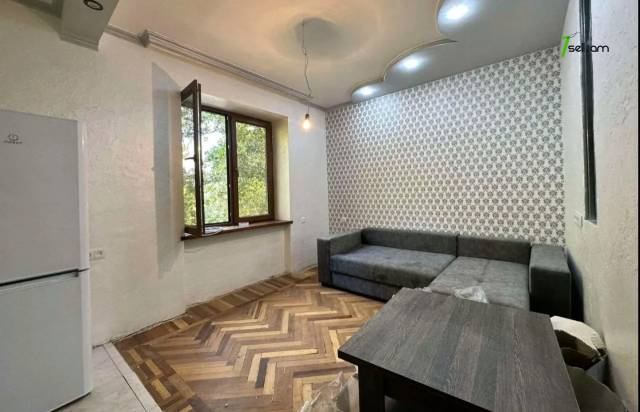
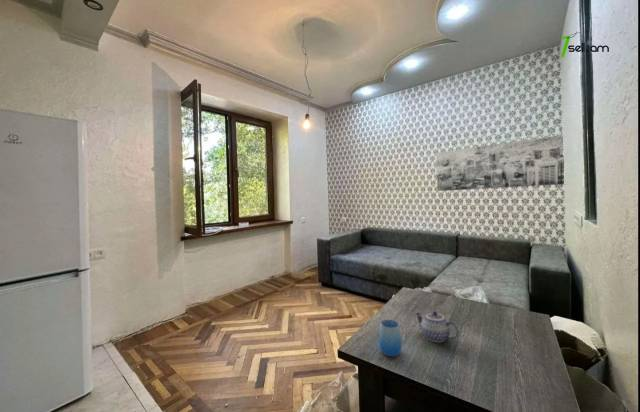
+ cup (390, 337)
+ wall art (507, 165)
+ teapot (435, 324)
